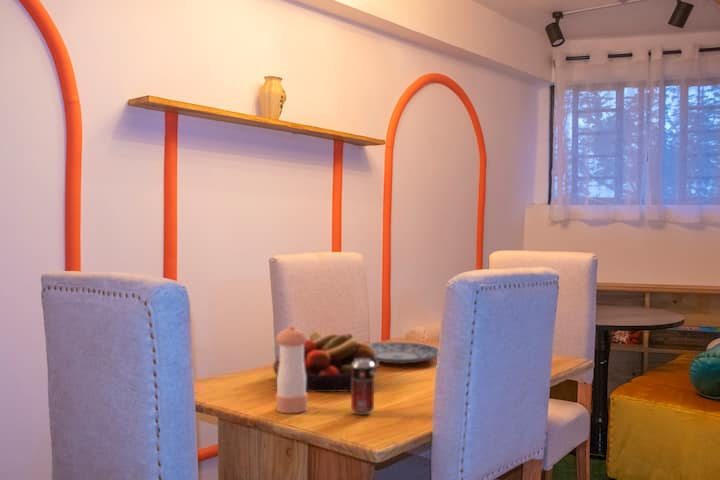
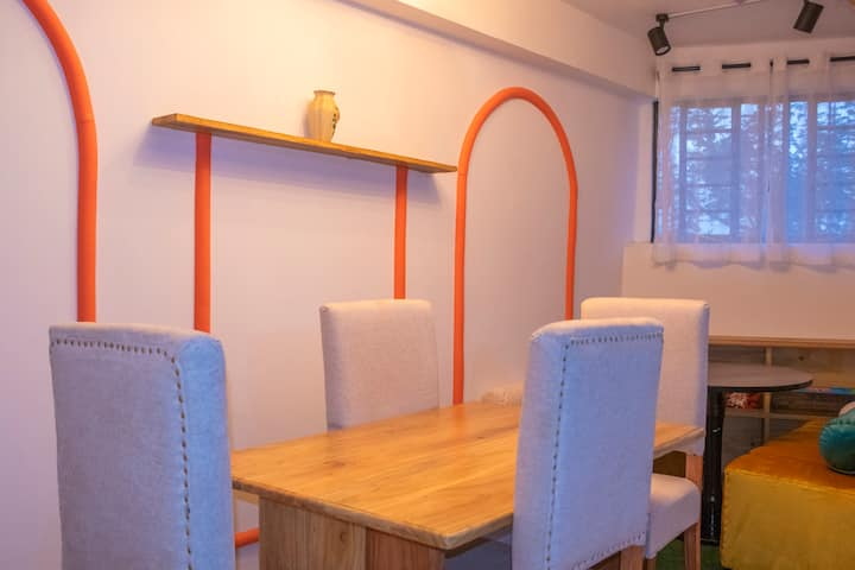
- beverage can (362, 386)
- plate (397, 354)
- fruit bowl (325, 357)
- pepper shaker (291, 367)
